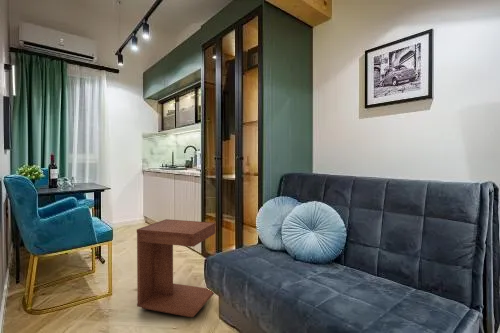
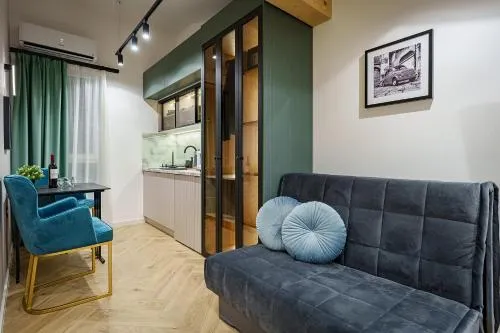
- side table (172, 264)
